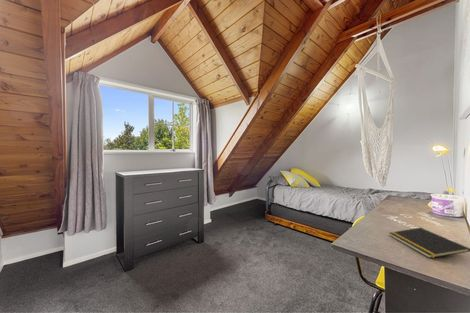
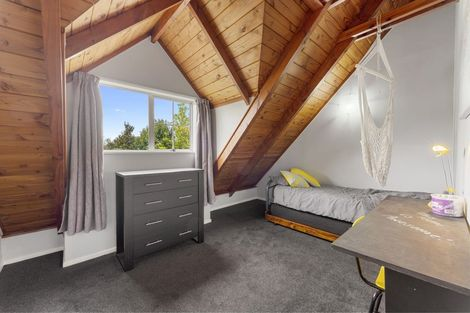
- notepad (424, 241)
